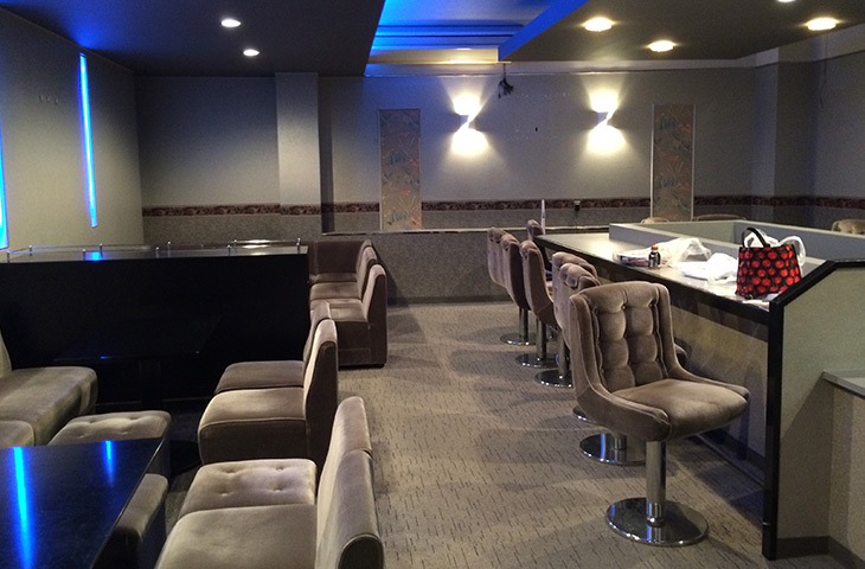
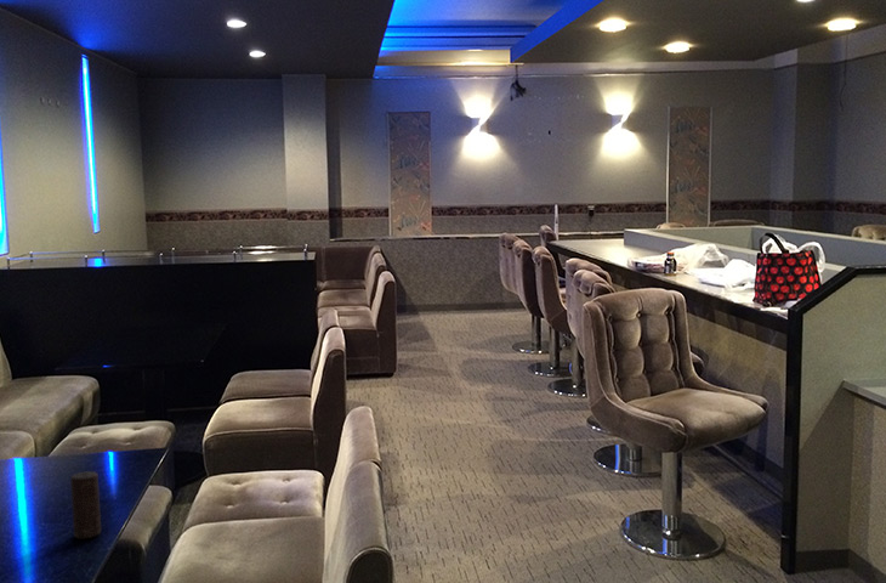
+ candle (85, 504)
